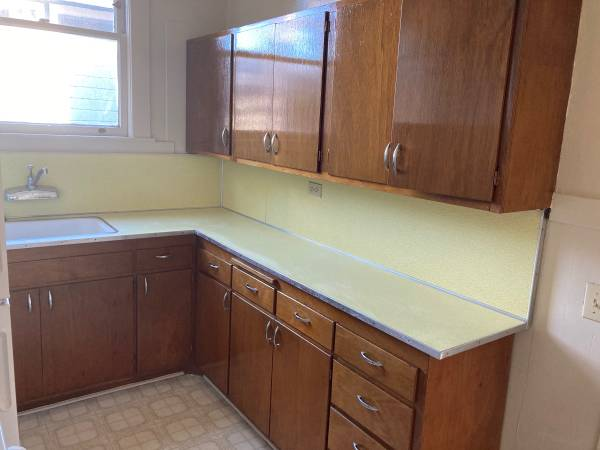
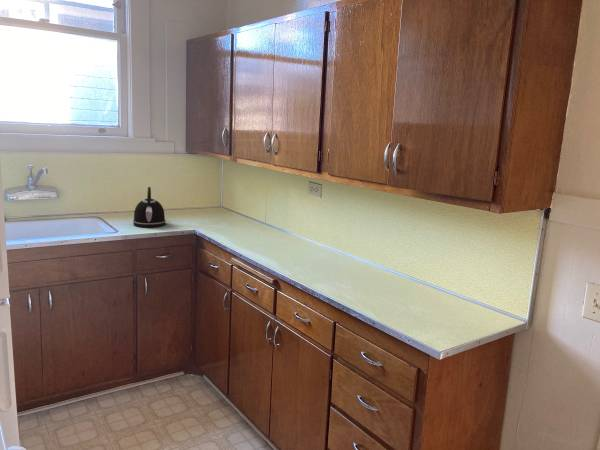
+ kettle (149, 205)
